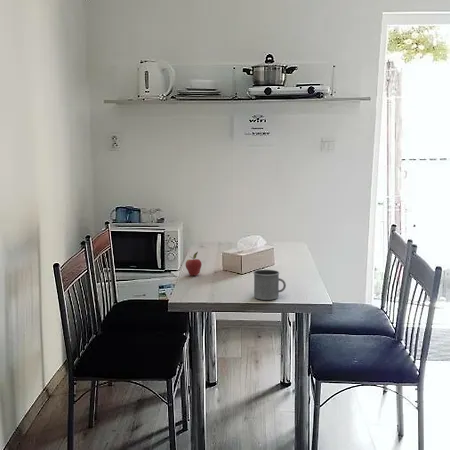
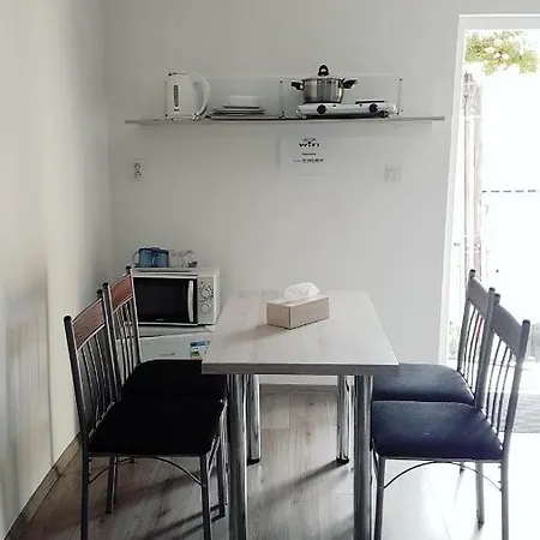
- mug (269, 284)
- fruit (193, 263)
